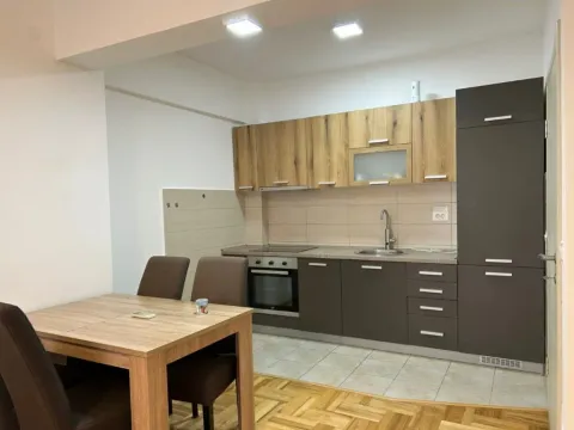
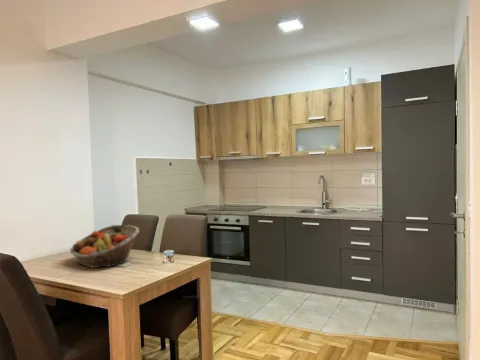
+ fruit basket (105, 245)
